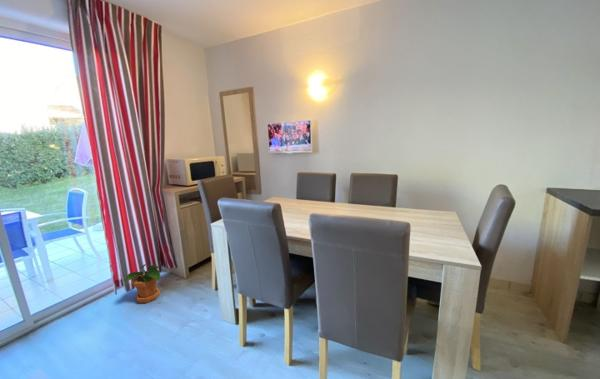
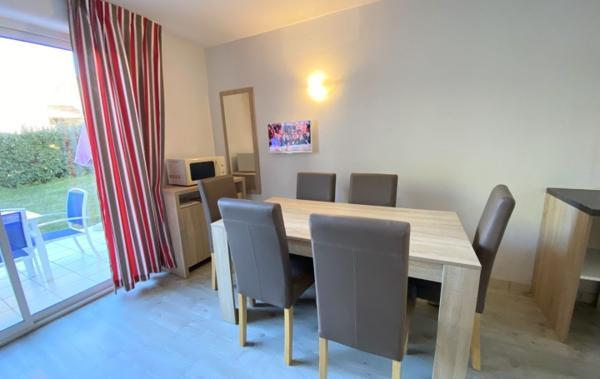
- potted plant (146, 284)
